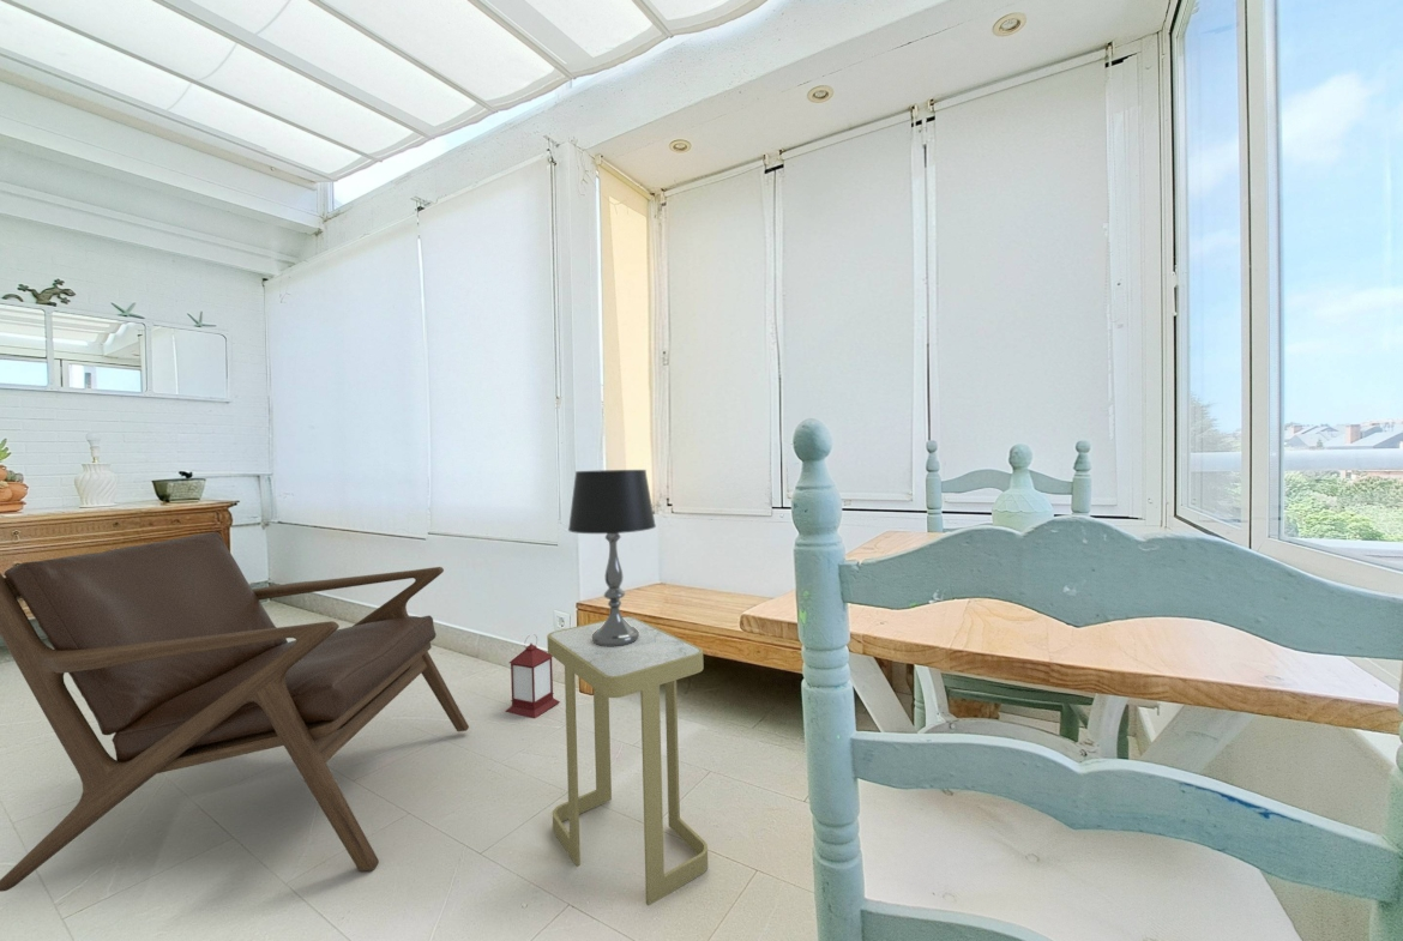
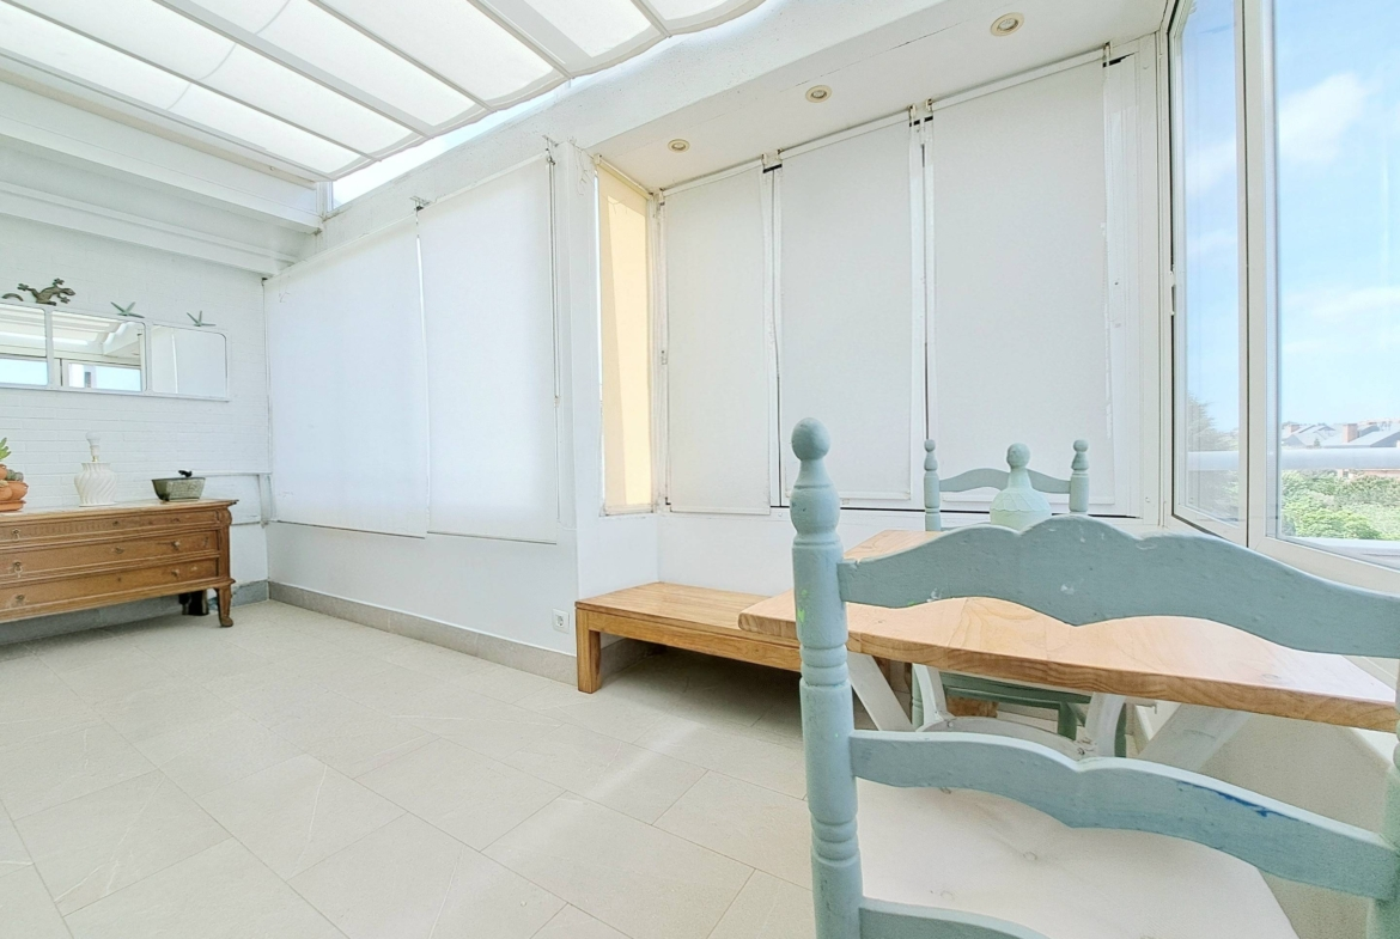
- side table (609, 743)
- table lamp (613, 554)
- lantern (531, 669)
- lounge chair (272, 668)
